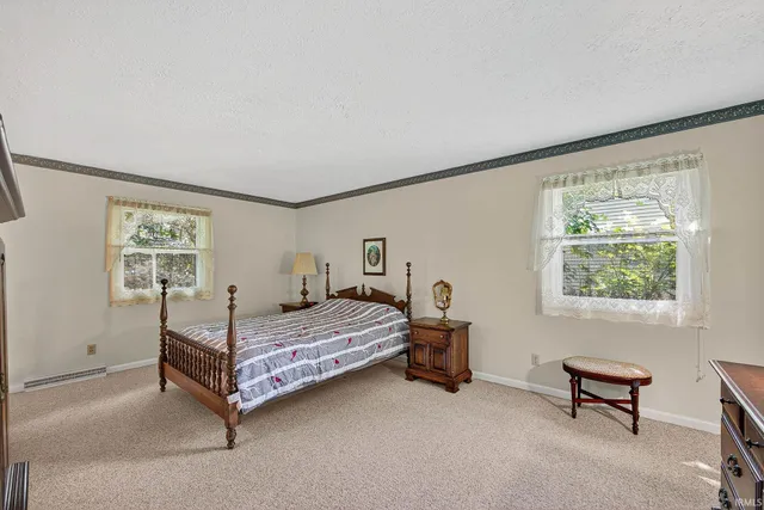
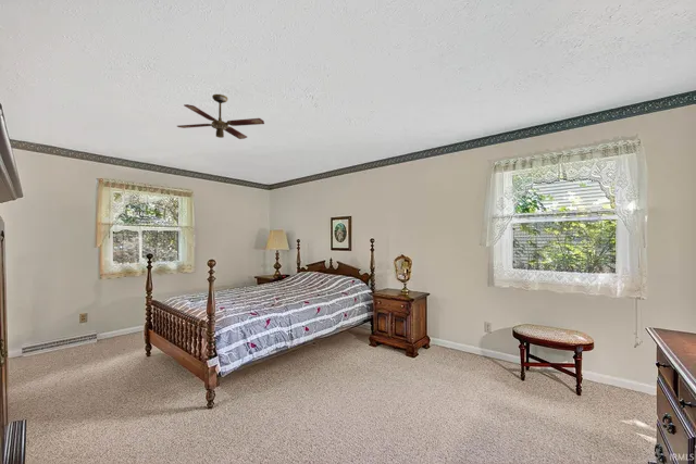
+ ceiling fan (220, 117)
